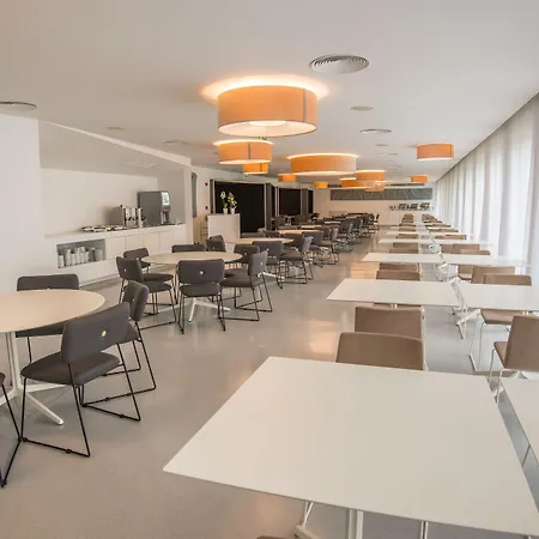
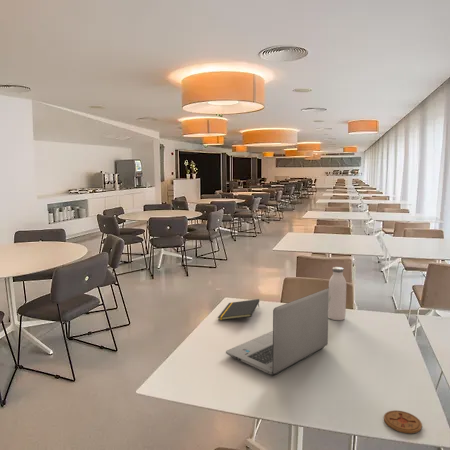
+ notepad (239, 309)
+ water bottle (337, 292)
+ coaster (402, 421)
+ laptop (277, 321)
